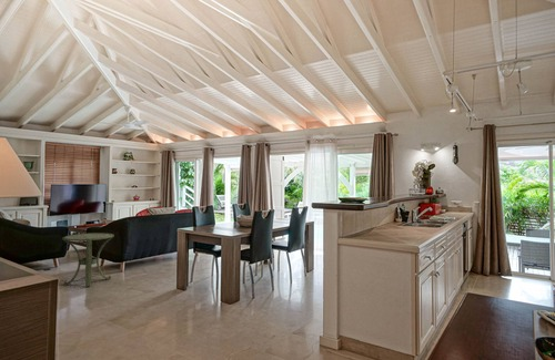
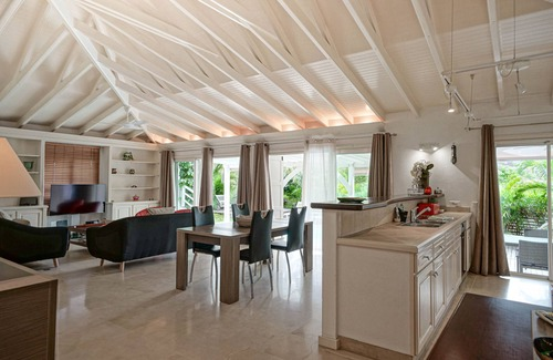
- side table (88, 258)
